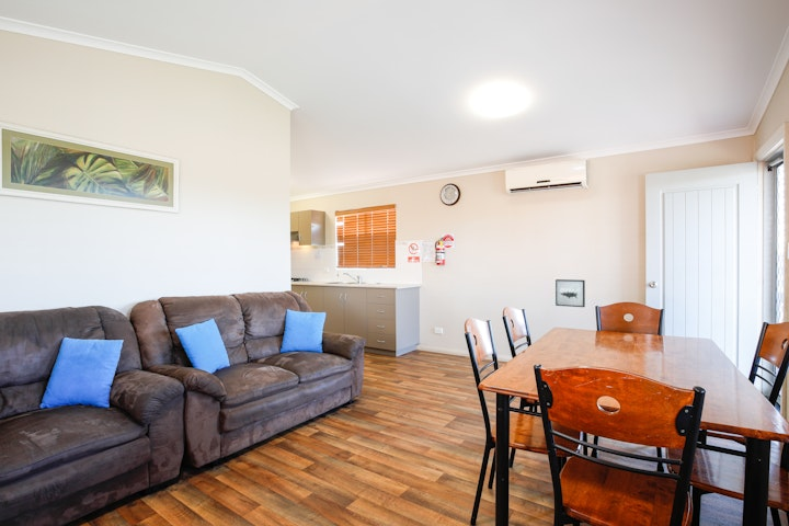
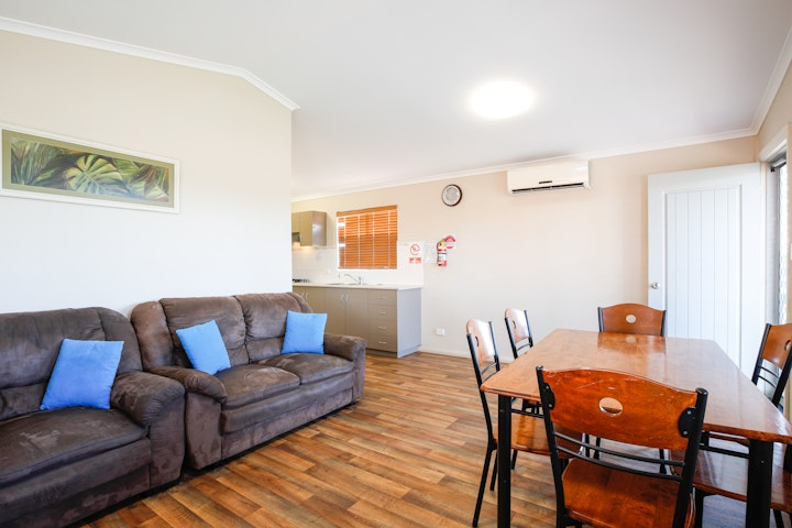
- wall art (570, 293)
